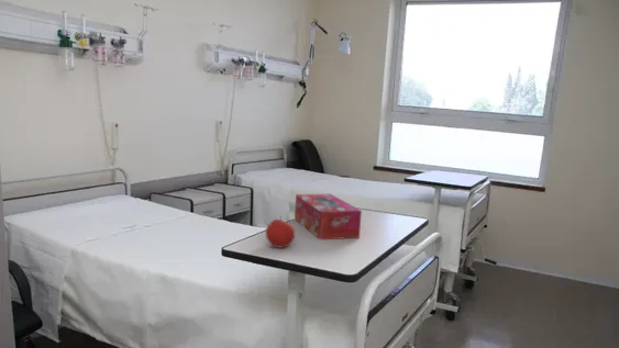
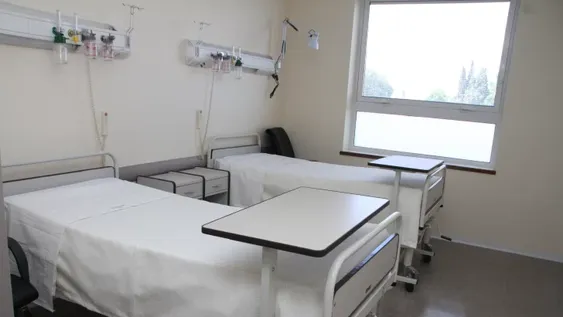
- tissue box (325, 214)
- fruit (280, 231)
